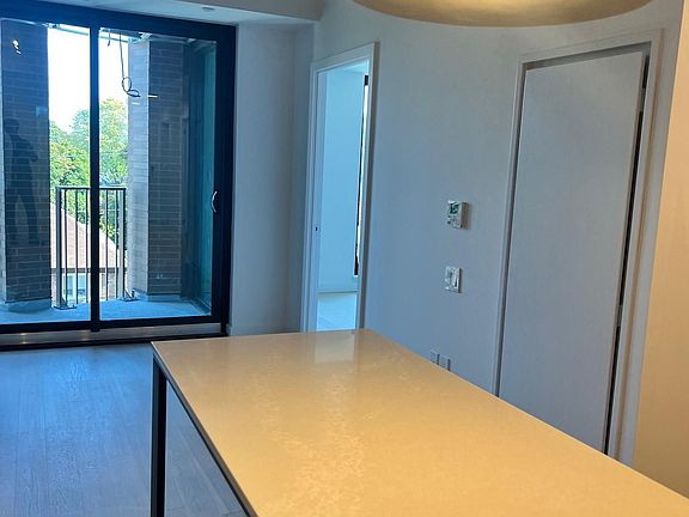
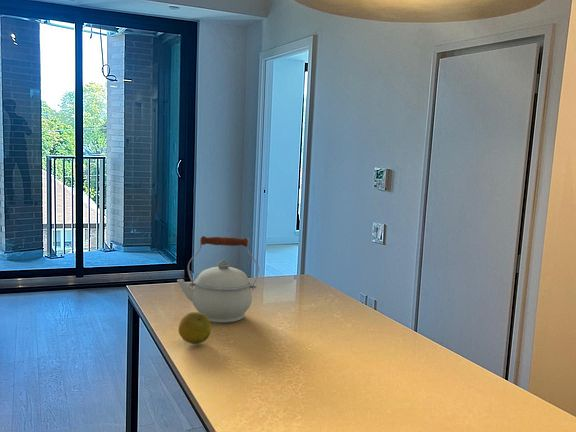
+ kettle (217, 276)
+ fruit (195, 328)
